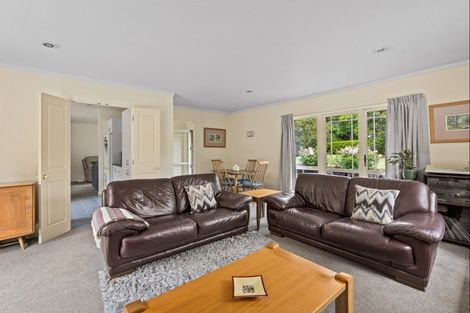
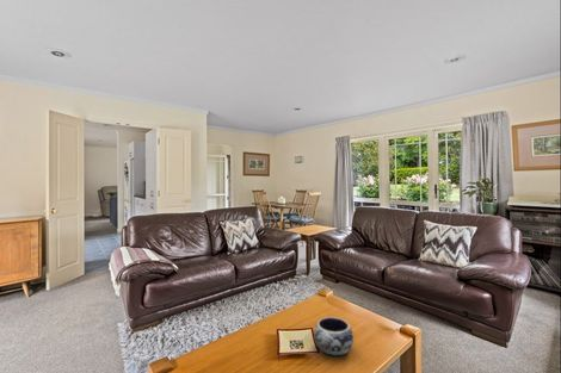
+ decorative bowl (333, 335)
